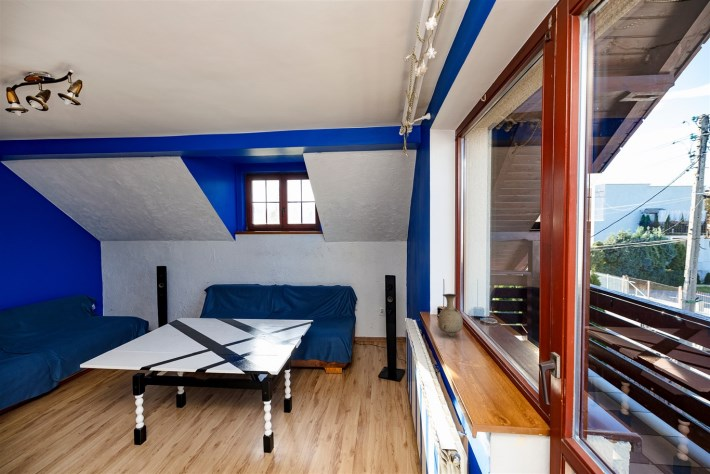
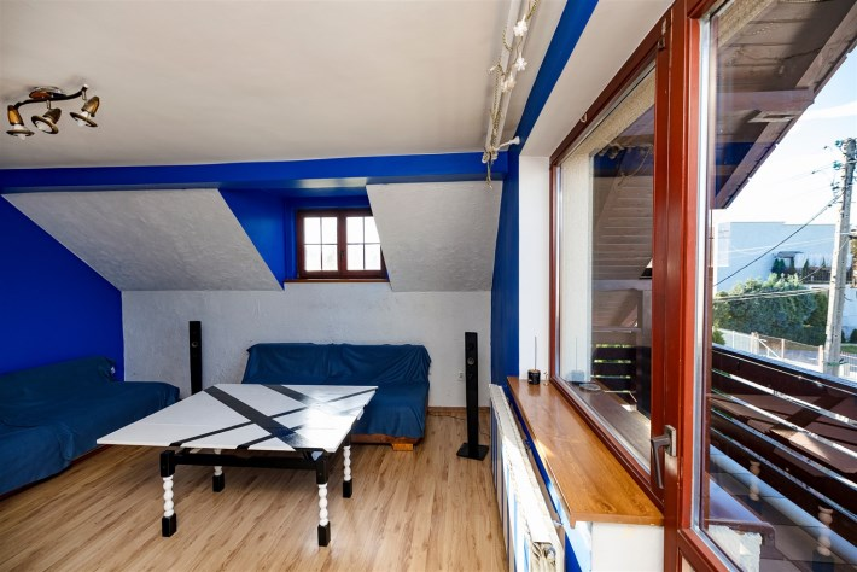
- vase (450, 315)
